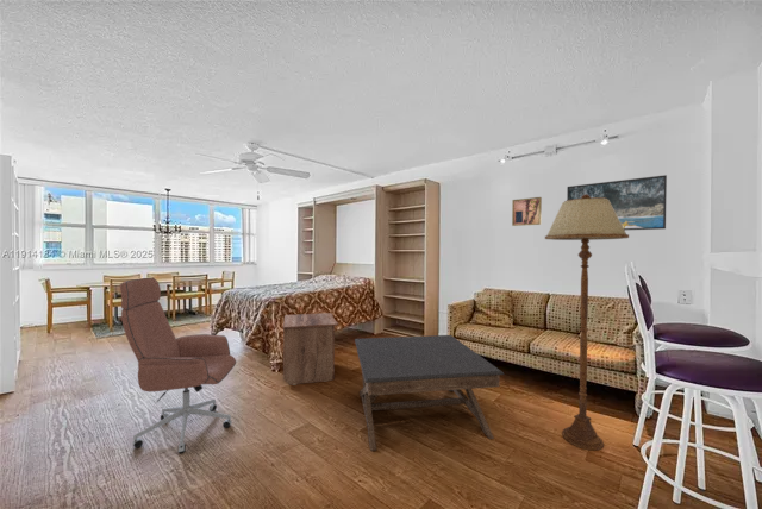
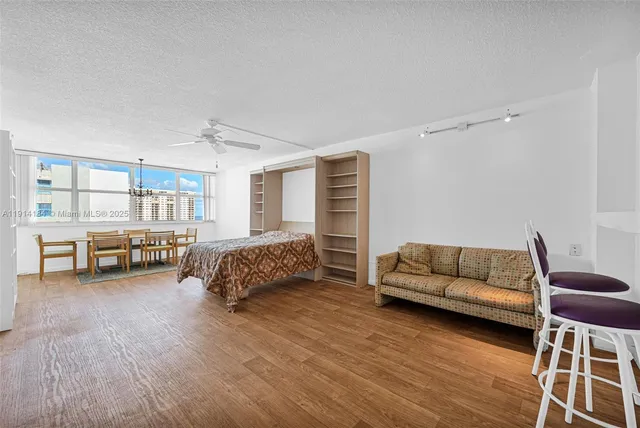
- coffee table (417, 382)
- wall art (526, 212)
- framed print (612, 206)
- office chair (181, 354)
- floor lamp (582, 316)
- nightstand (310, 345)
